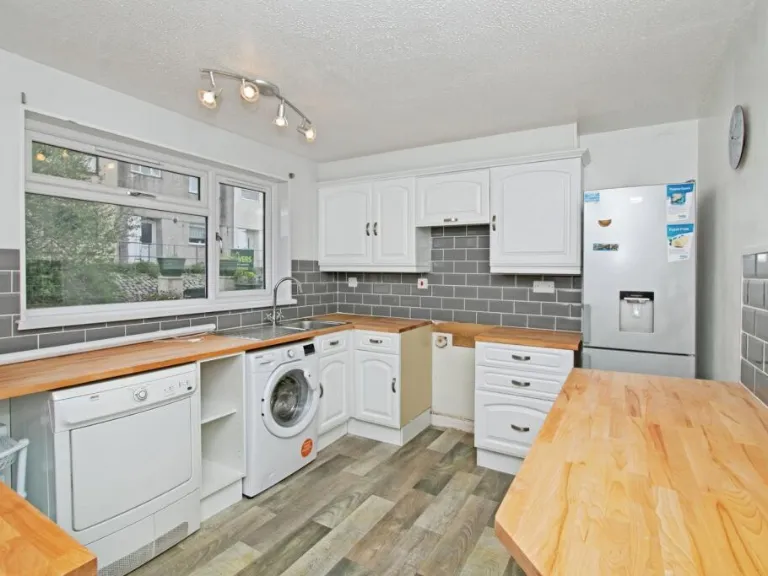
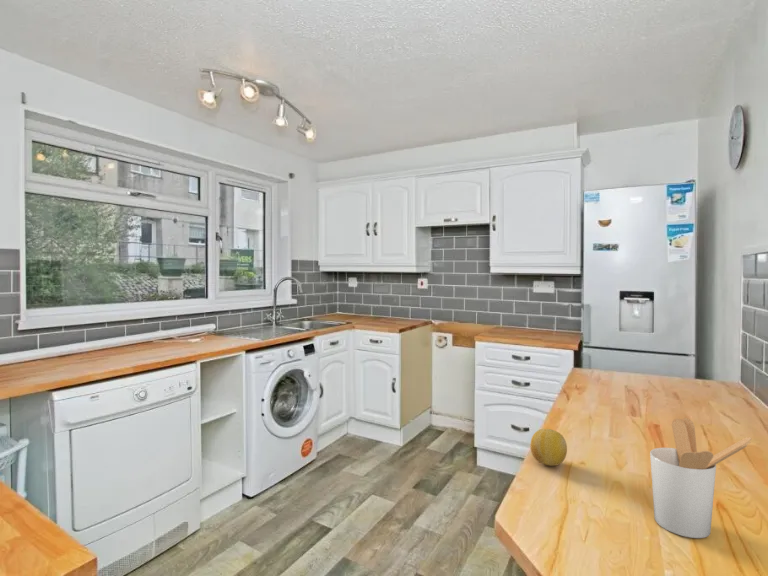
+ fruit (548, 446)
+ utensil holder (699, 478)
